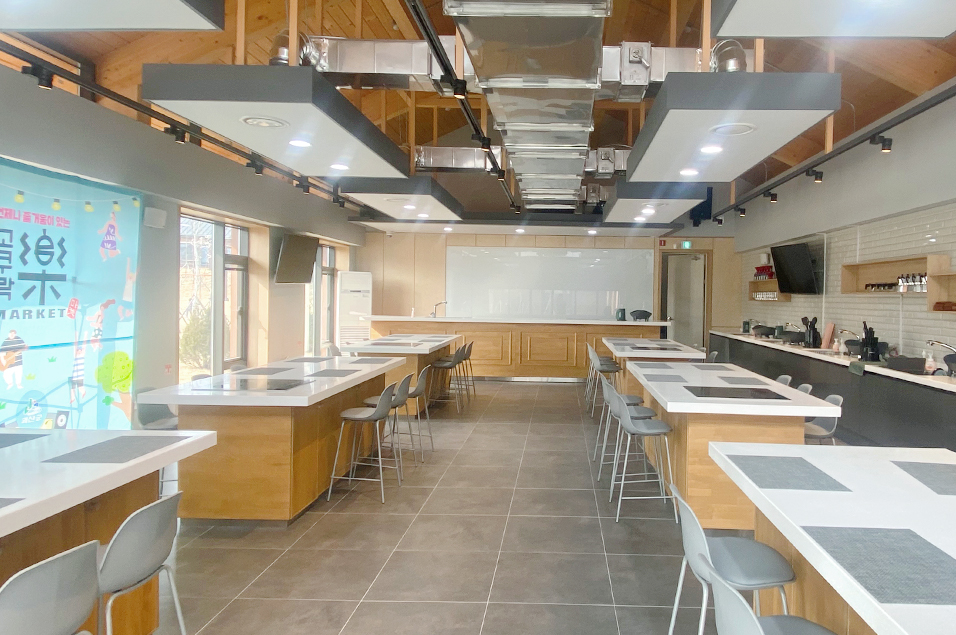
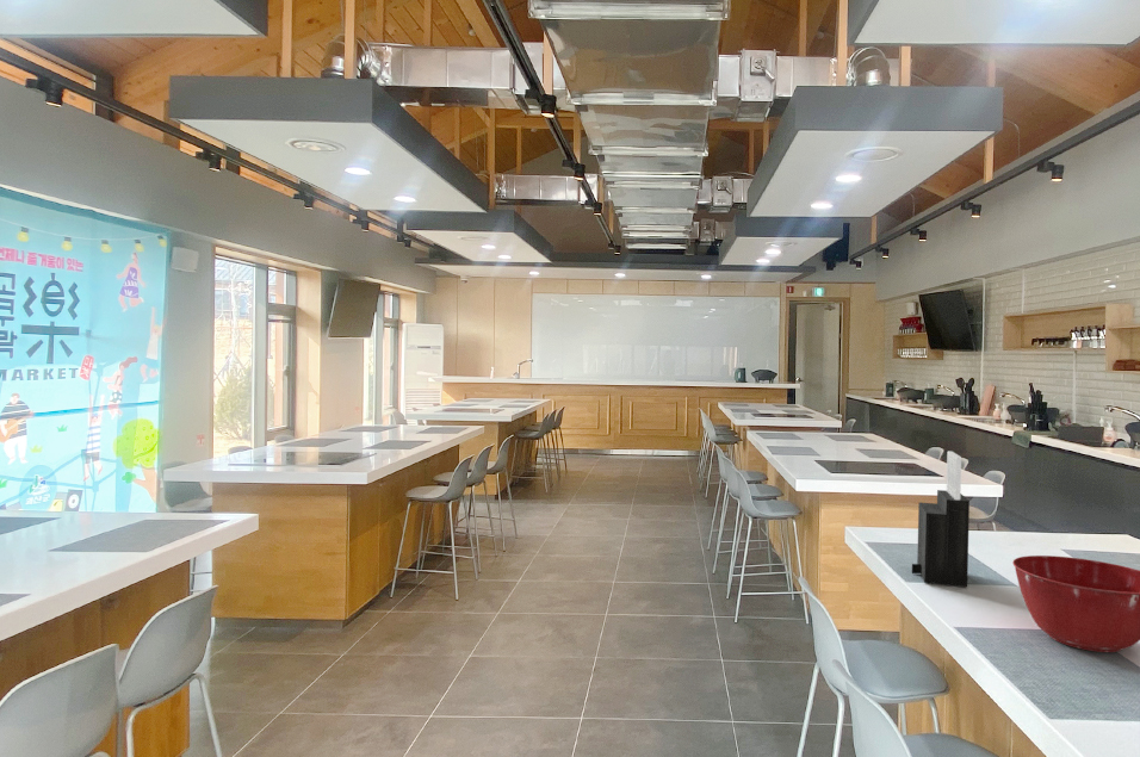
+ knife block (937, 514)
+ mixing bowl (1086, 606)
